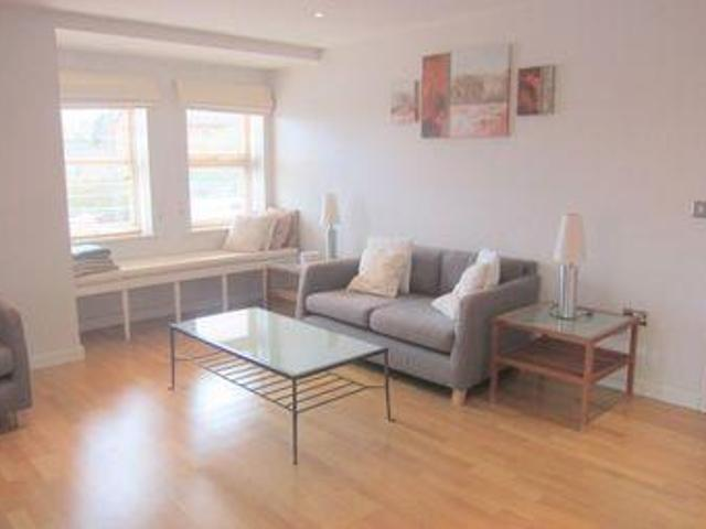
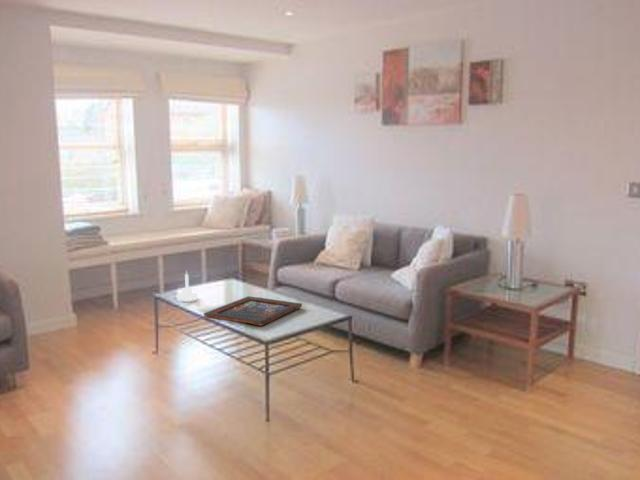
+ religious icon (254, 310)
+ candle holder (186, 284)
